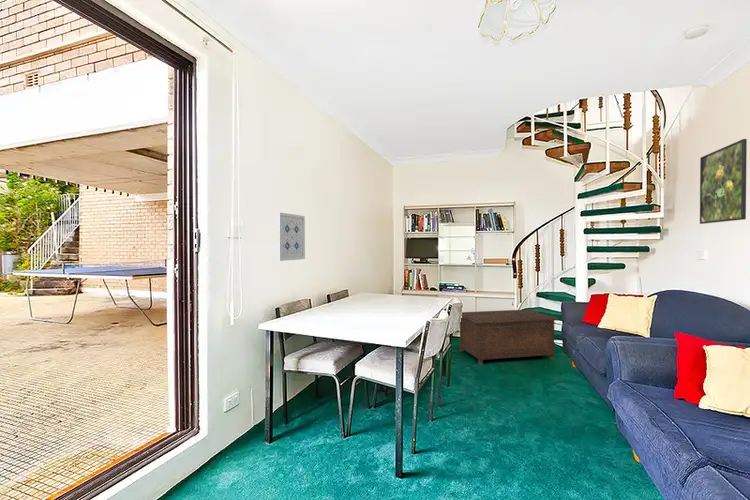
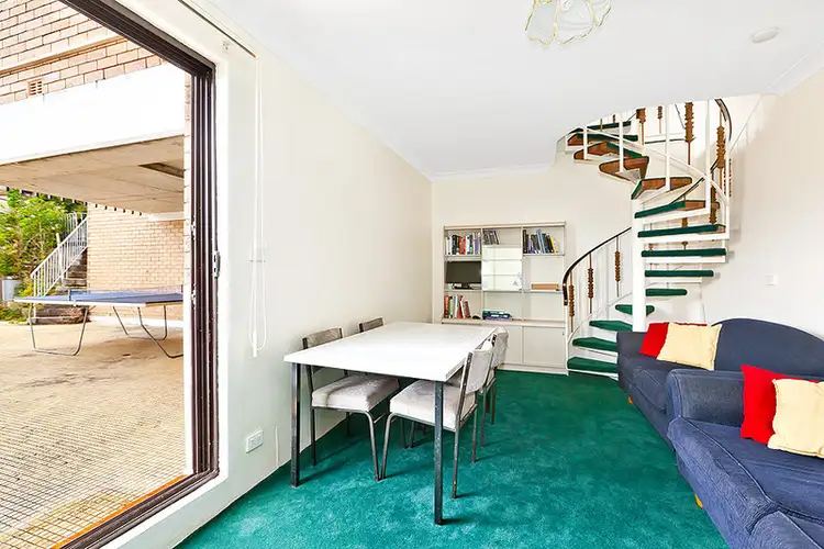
- wall art (291, 237)
- cabinet (504, 334)
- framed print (720, 185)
